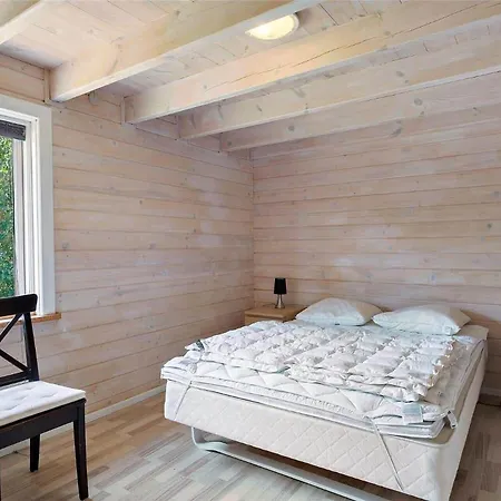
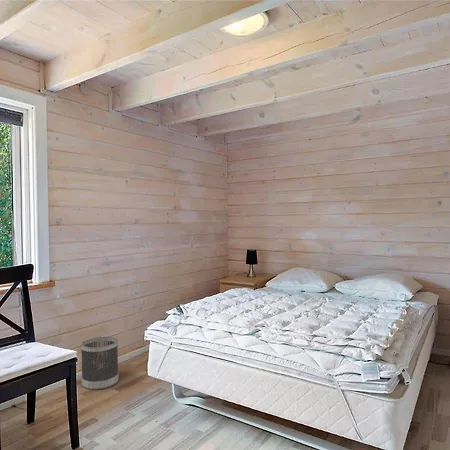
+ wastebasket (99, 362)
